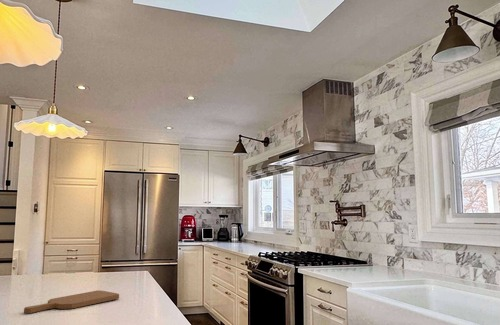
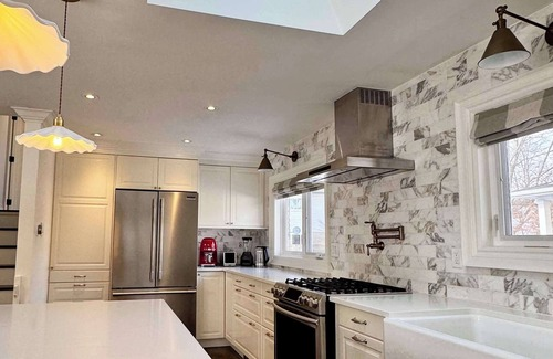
- cutting board (70, 301)
